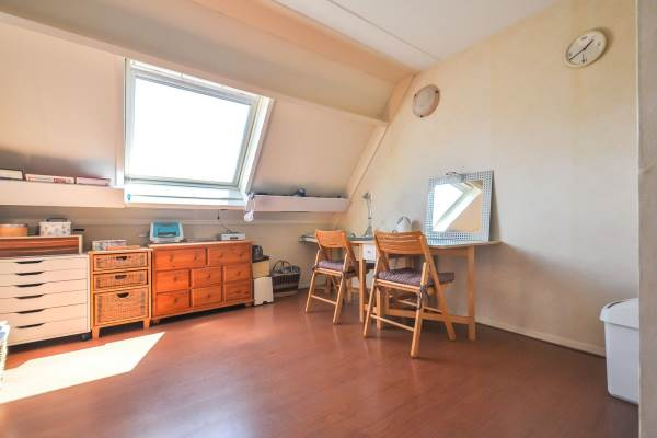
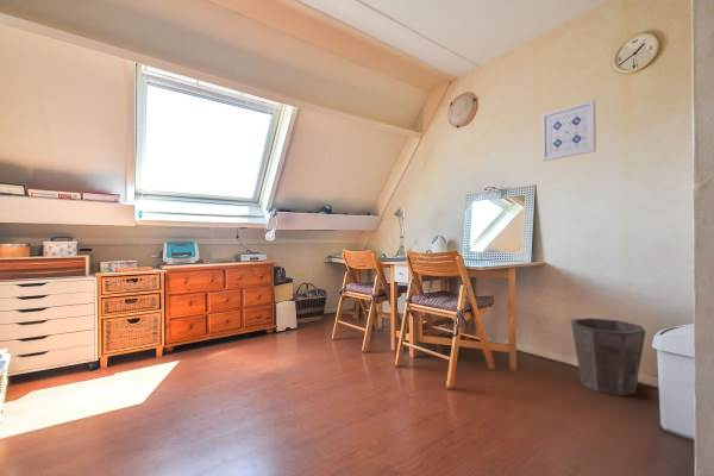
+ waste bin (606, 355)
+ wall art (566, 132)
